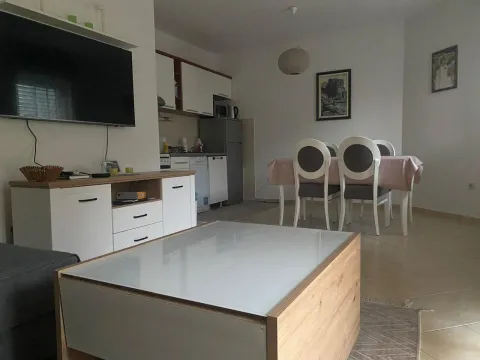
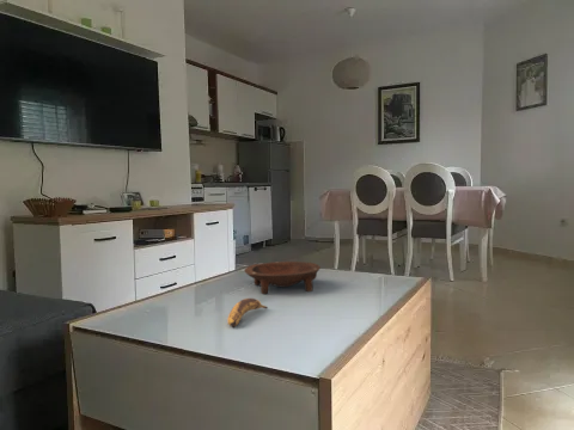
+ bowl (282, 277)
+ banana (244, 309)
